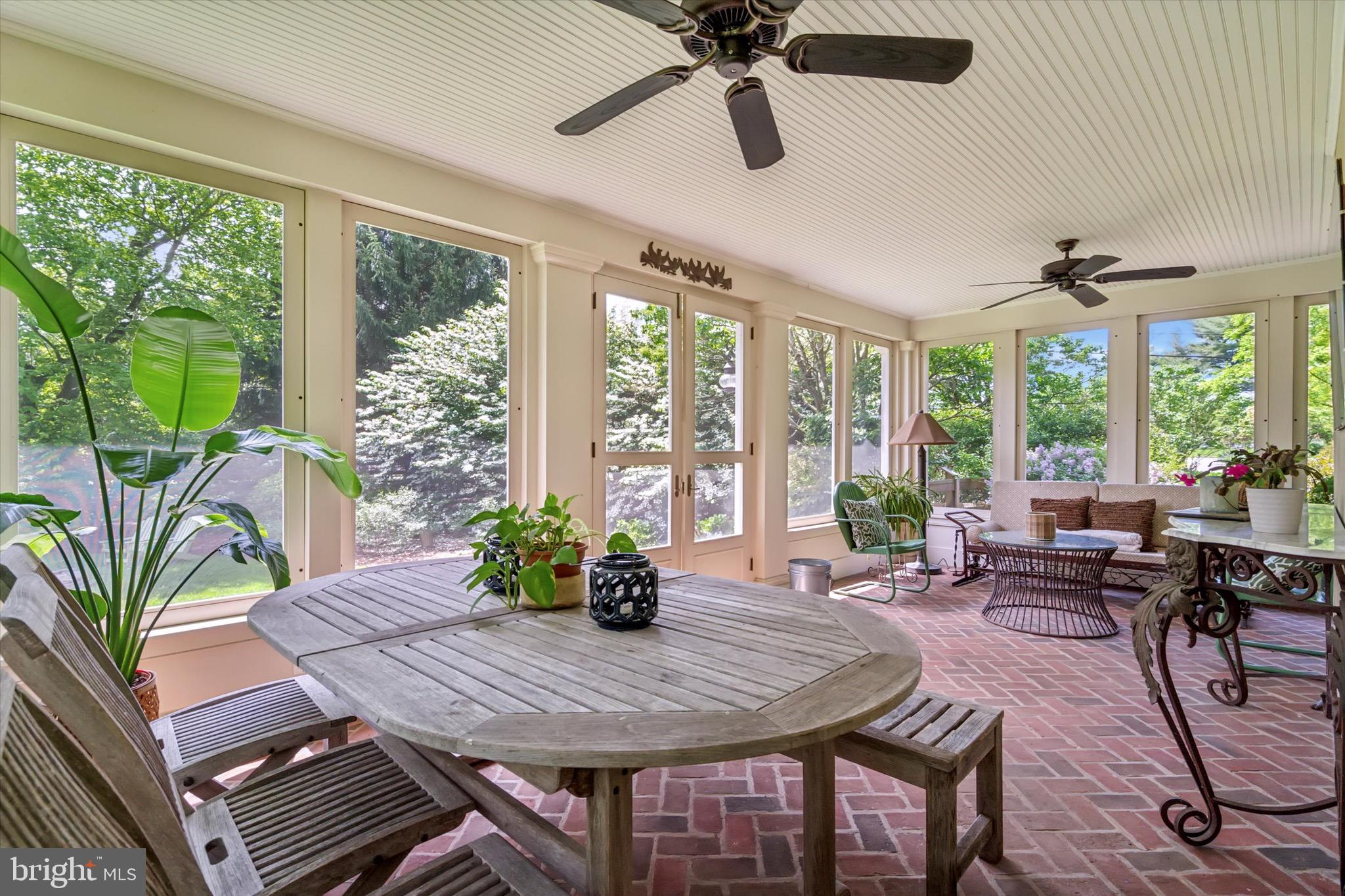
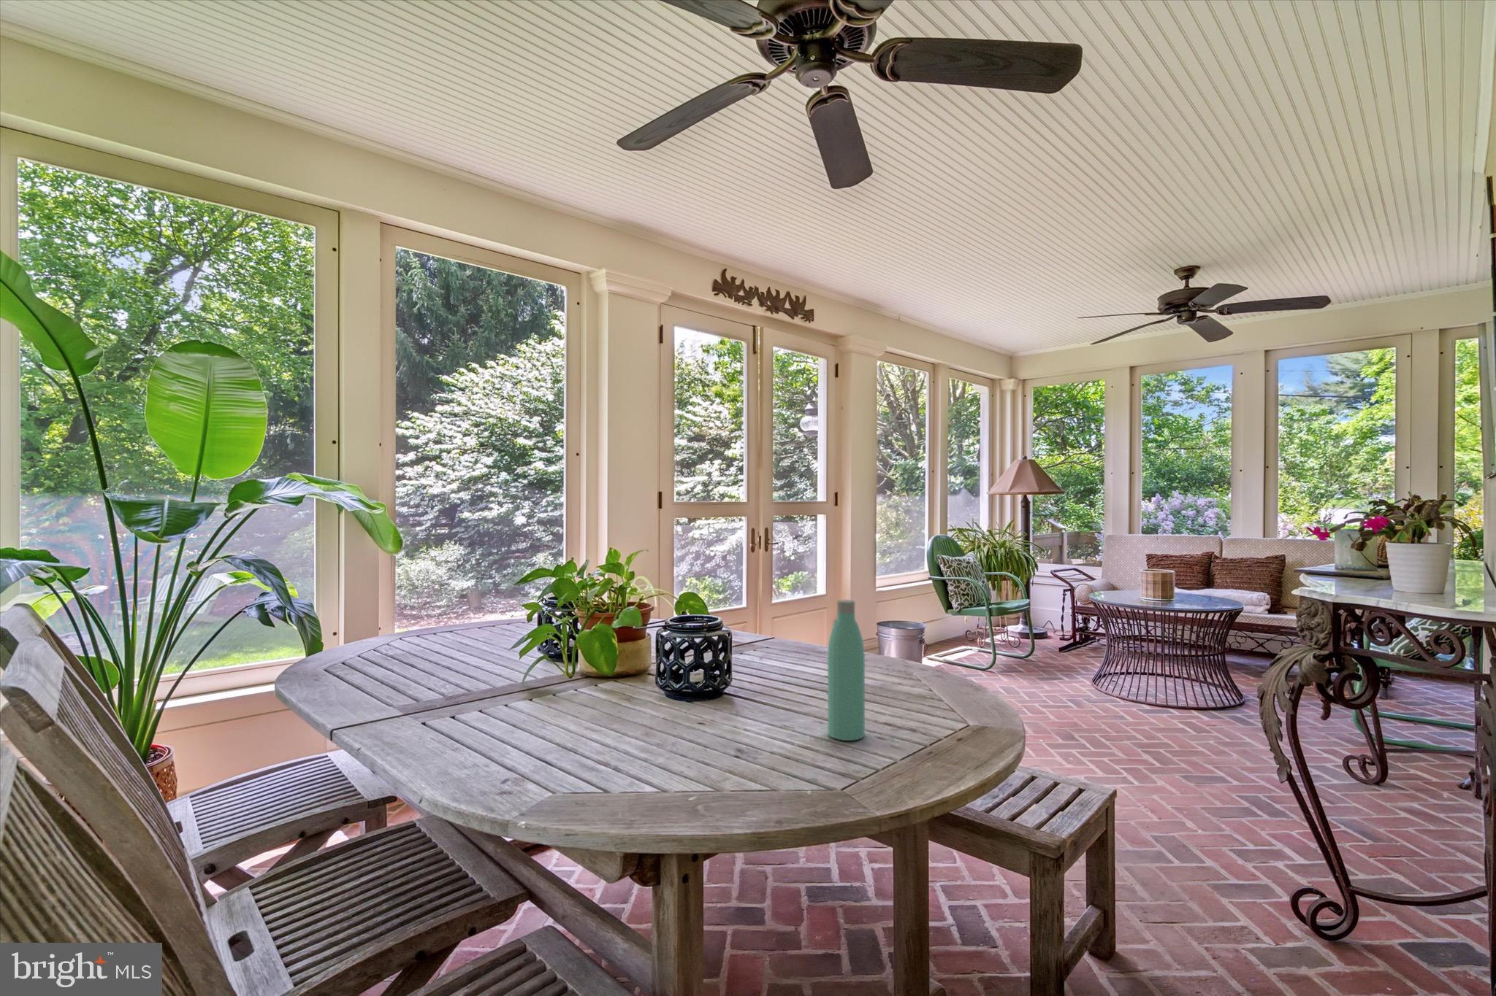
+ bottle (846, 668)
